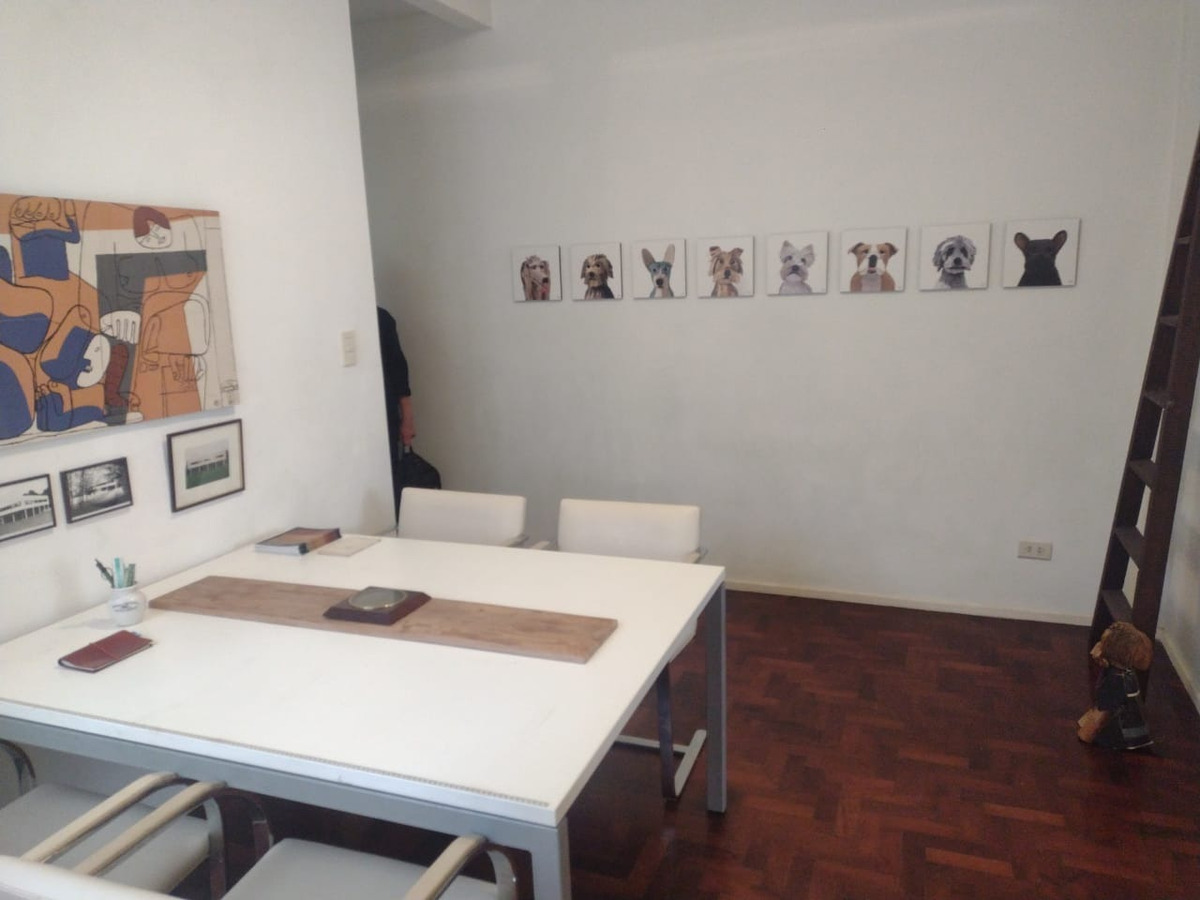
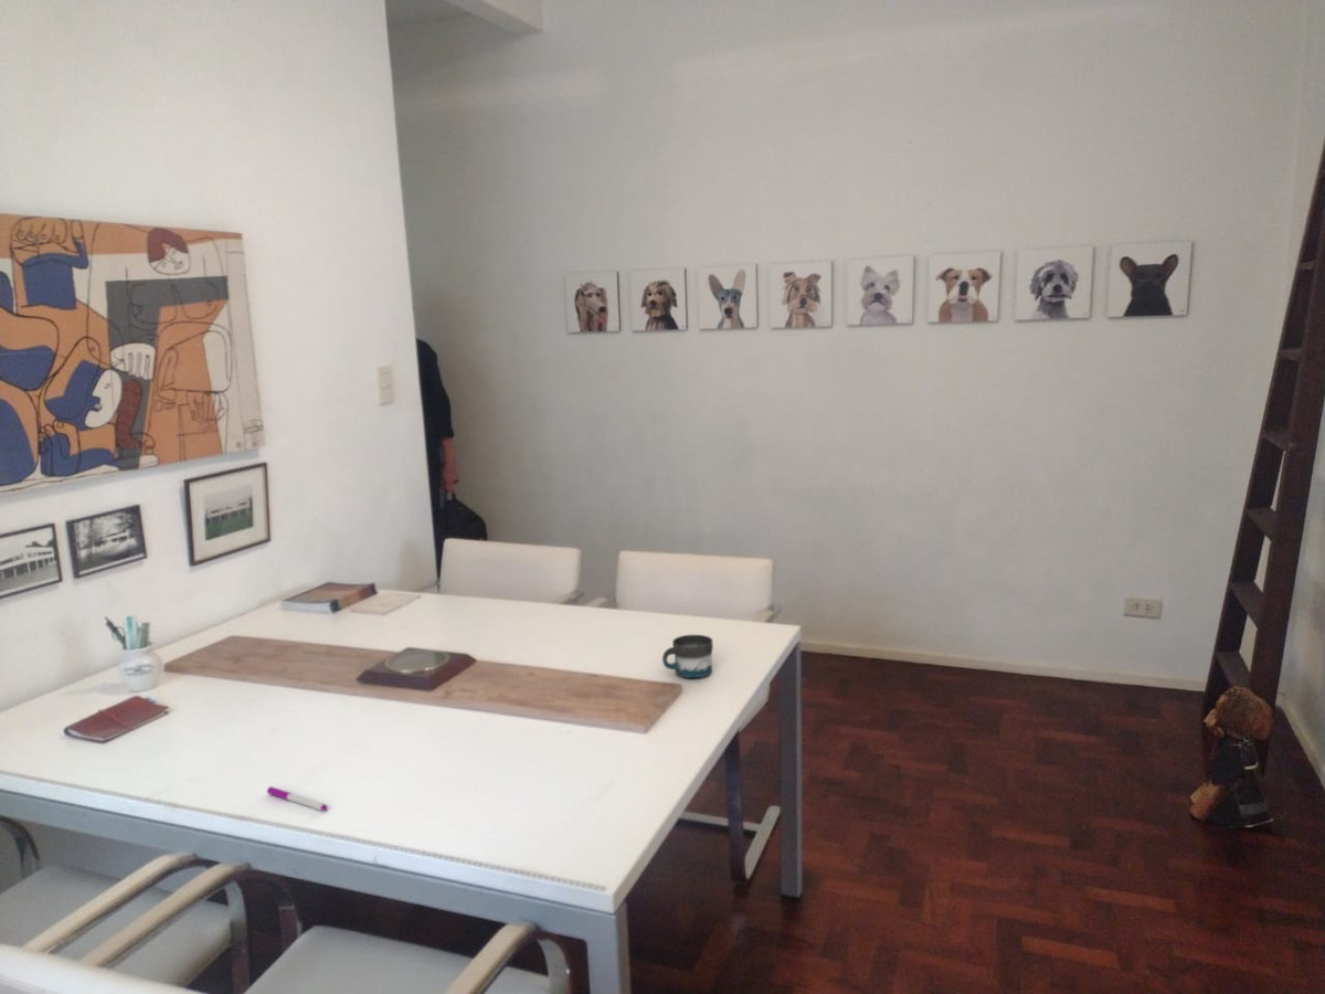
+ mug (690, 658)
+ pen (297, 799)
